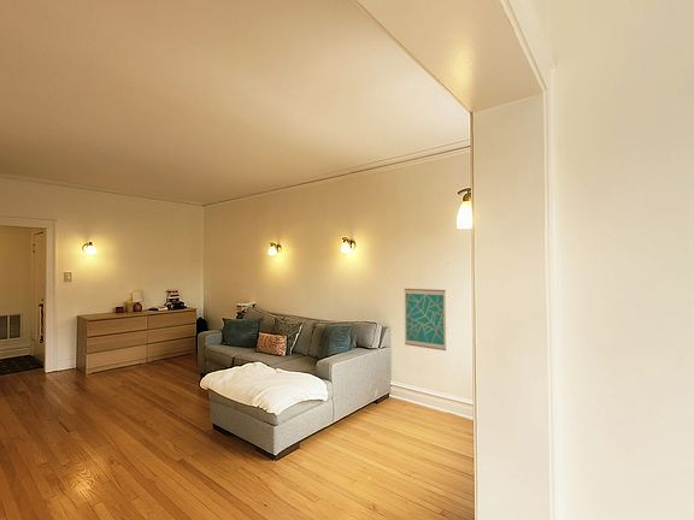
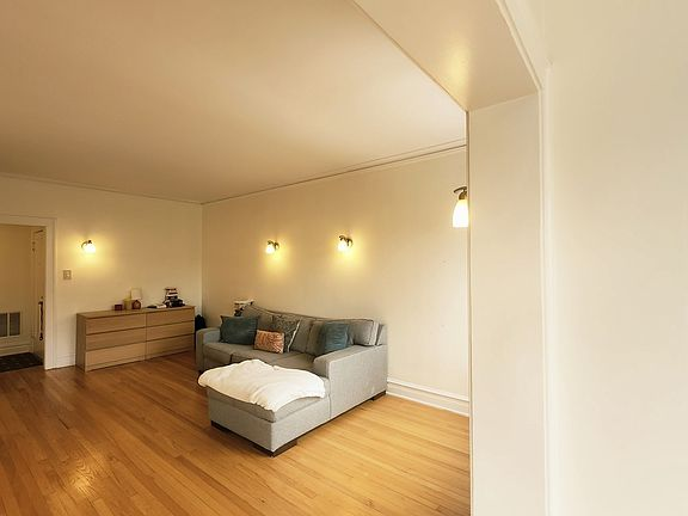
- wall art (424, 318)
